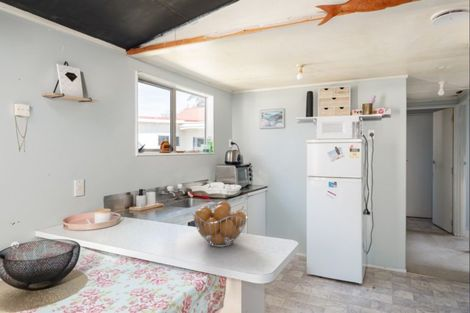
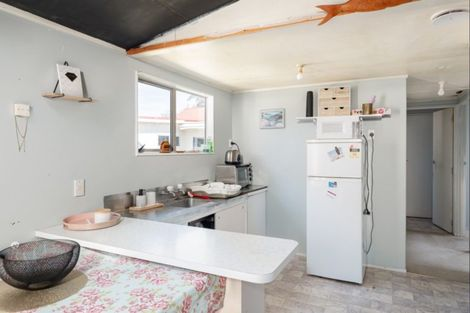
- fruit basket (220, 223)
